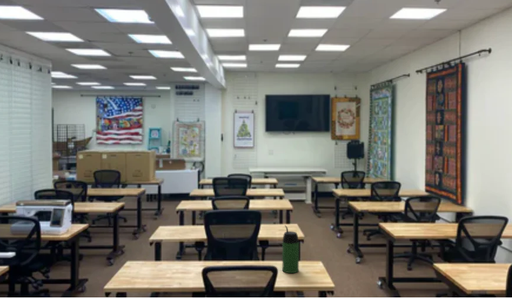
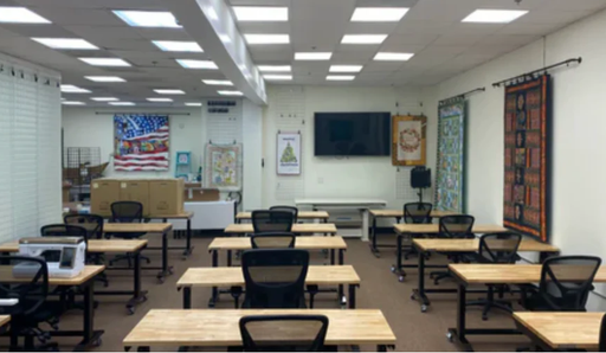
- thermos bottle (290, 248)
